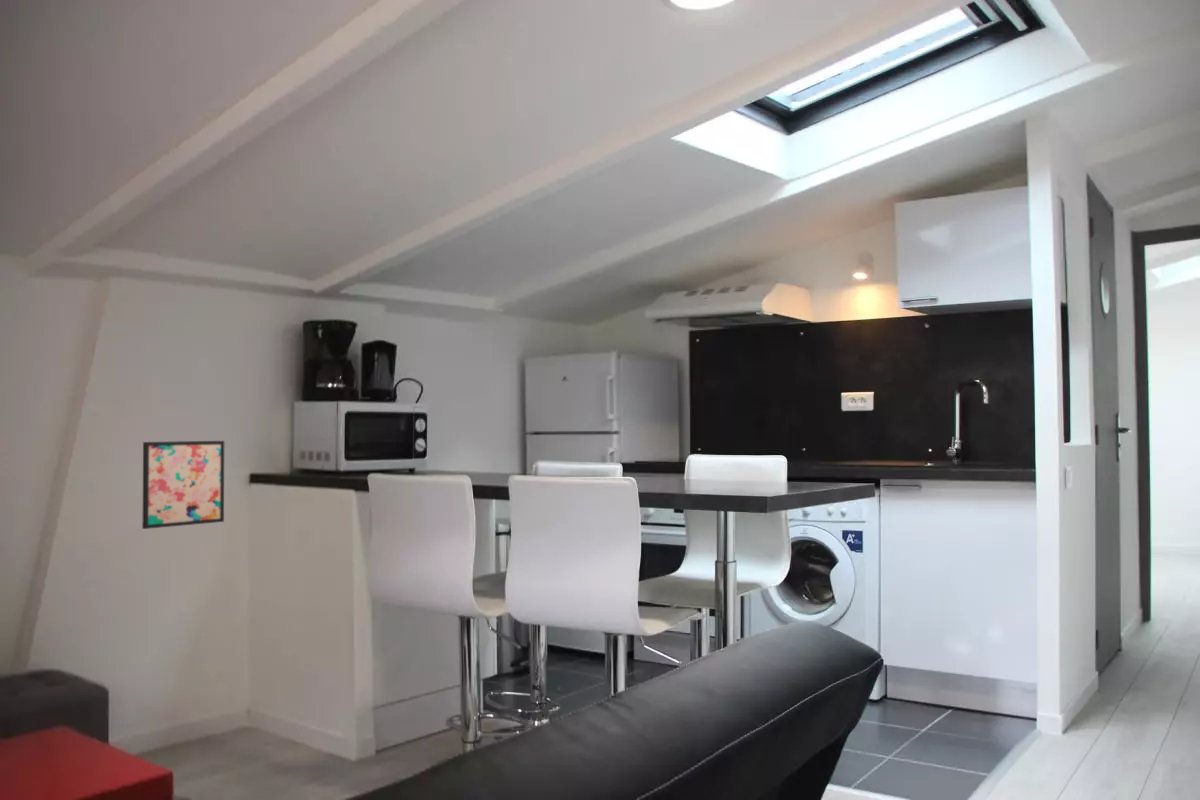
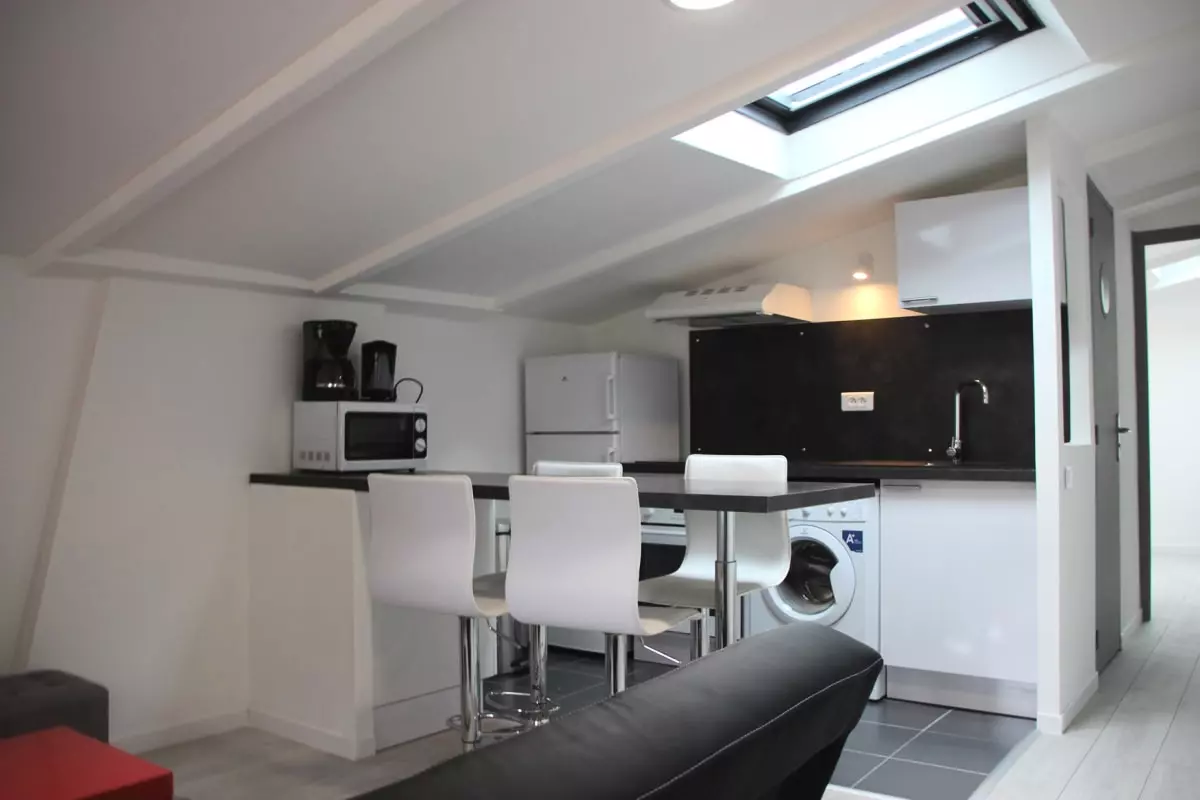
- wall art (184, 483)
